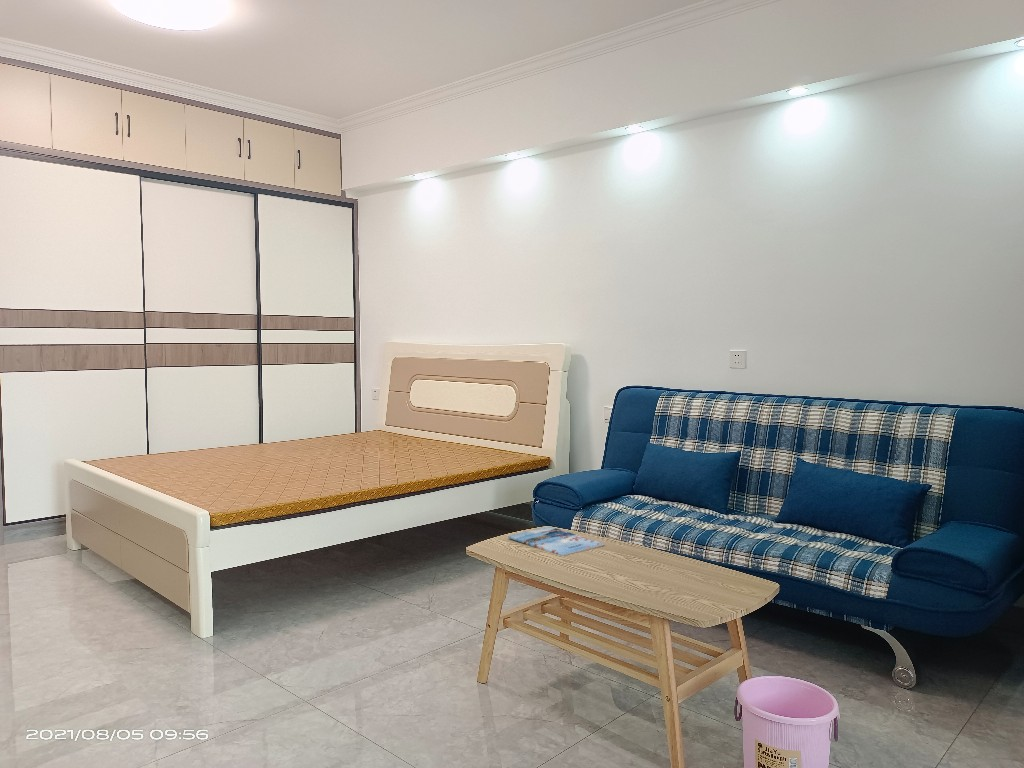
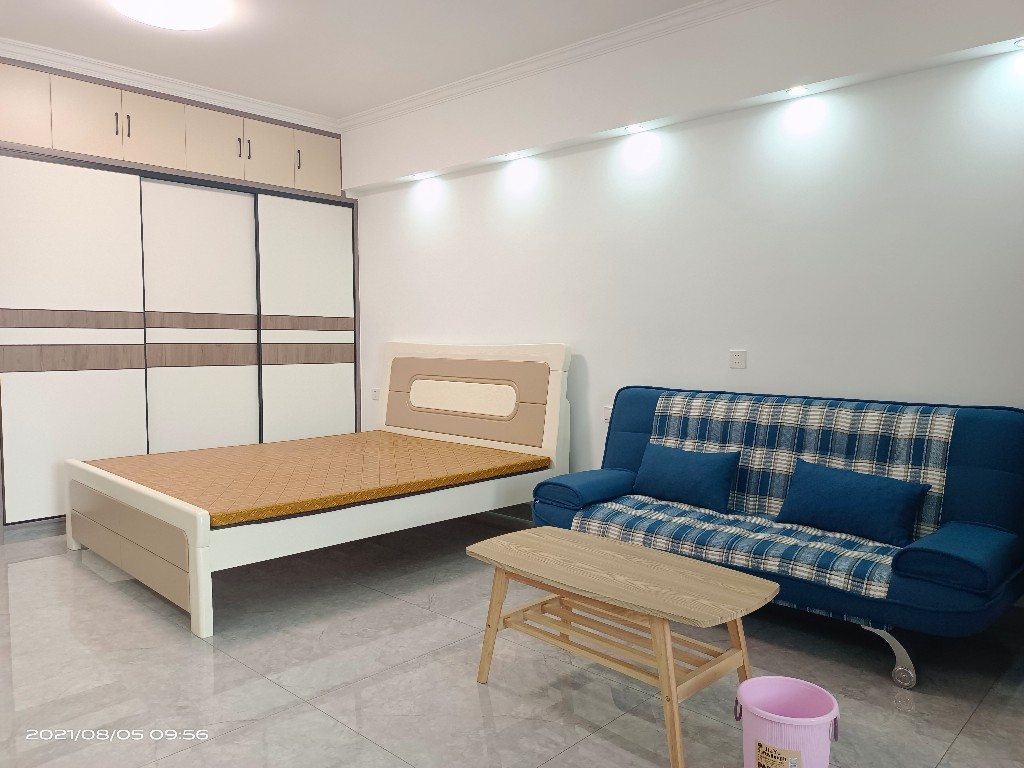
- magazine (555, 540)
